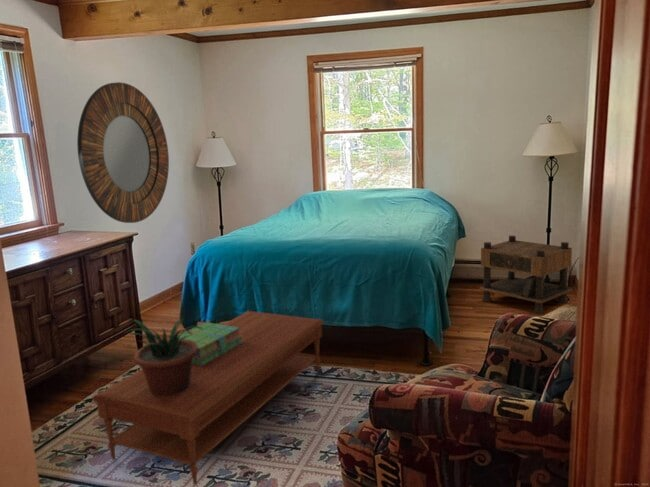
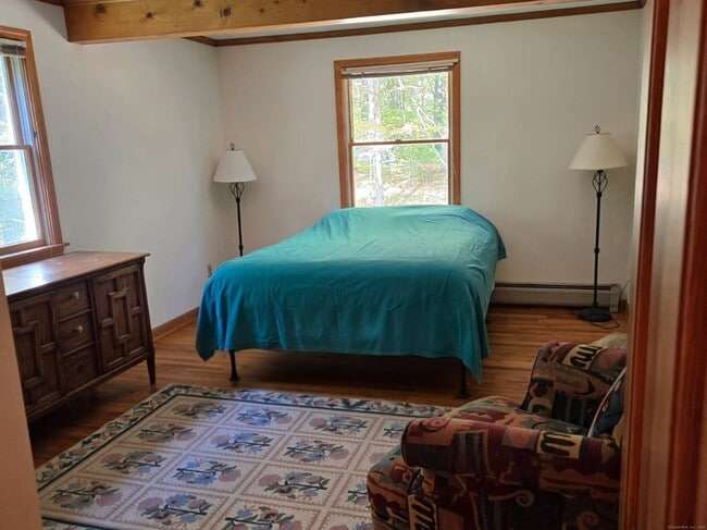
- home mirror (128, 154)
- potted plant (164, 357)
- nightstand (525, 272)
- coffee table (228, 381)
- stack of books (203, 341)
